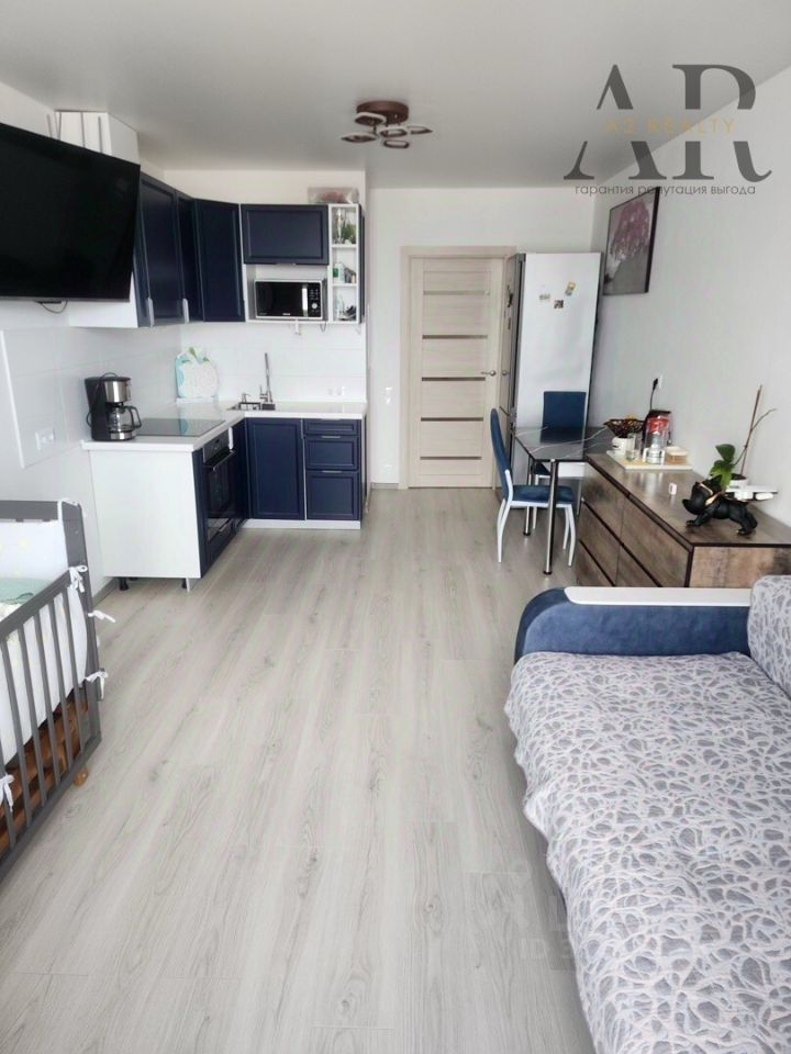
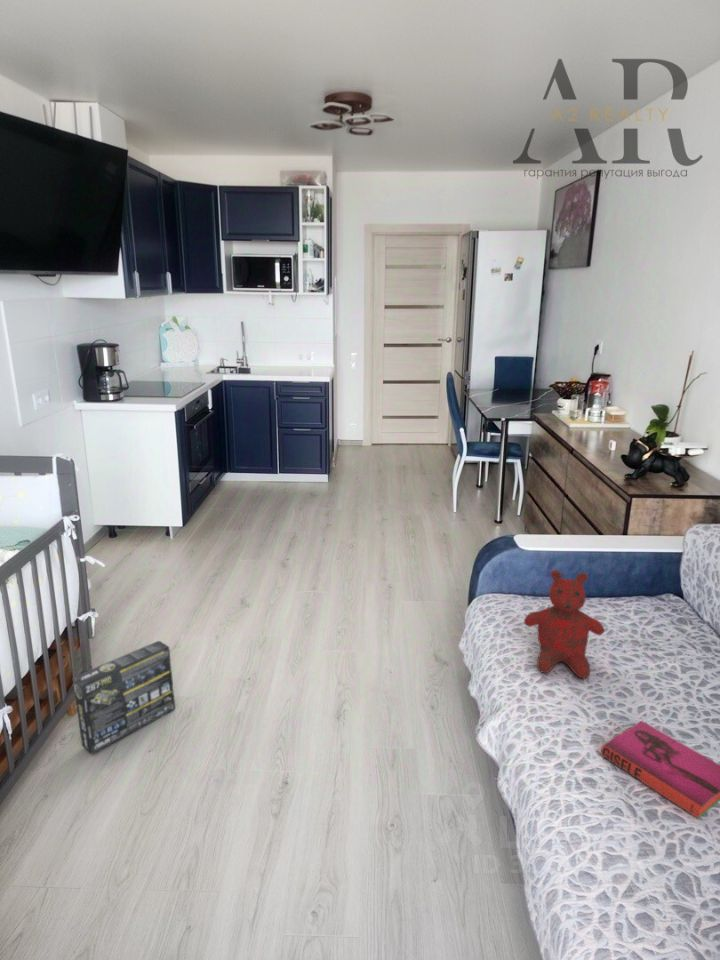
+ box (127, 694)
+ teddy bear (565, 620)
+ hardback book (667, 765)
